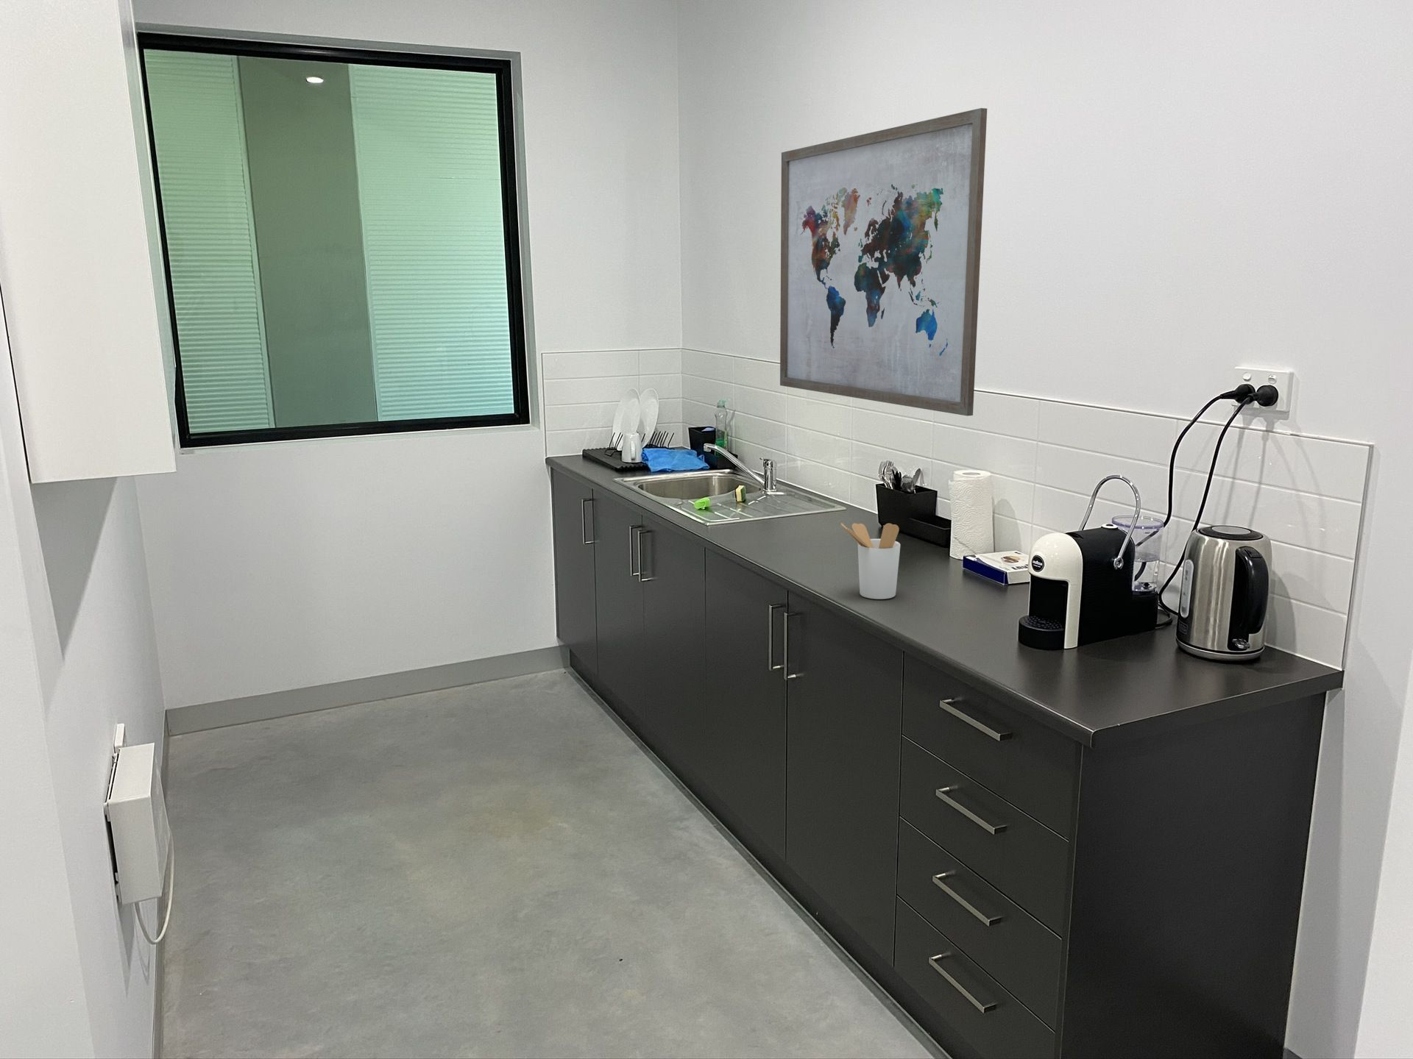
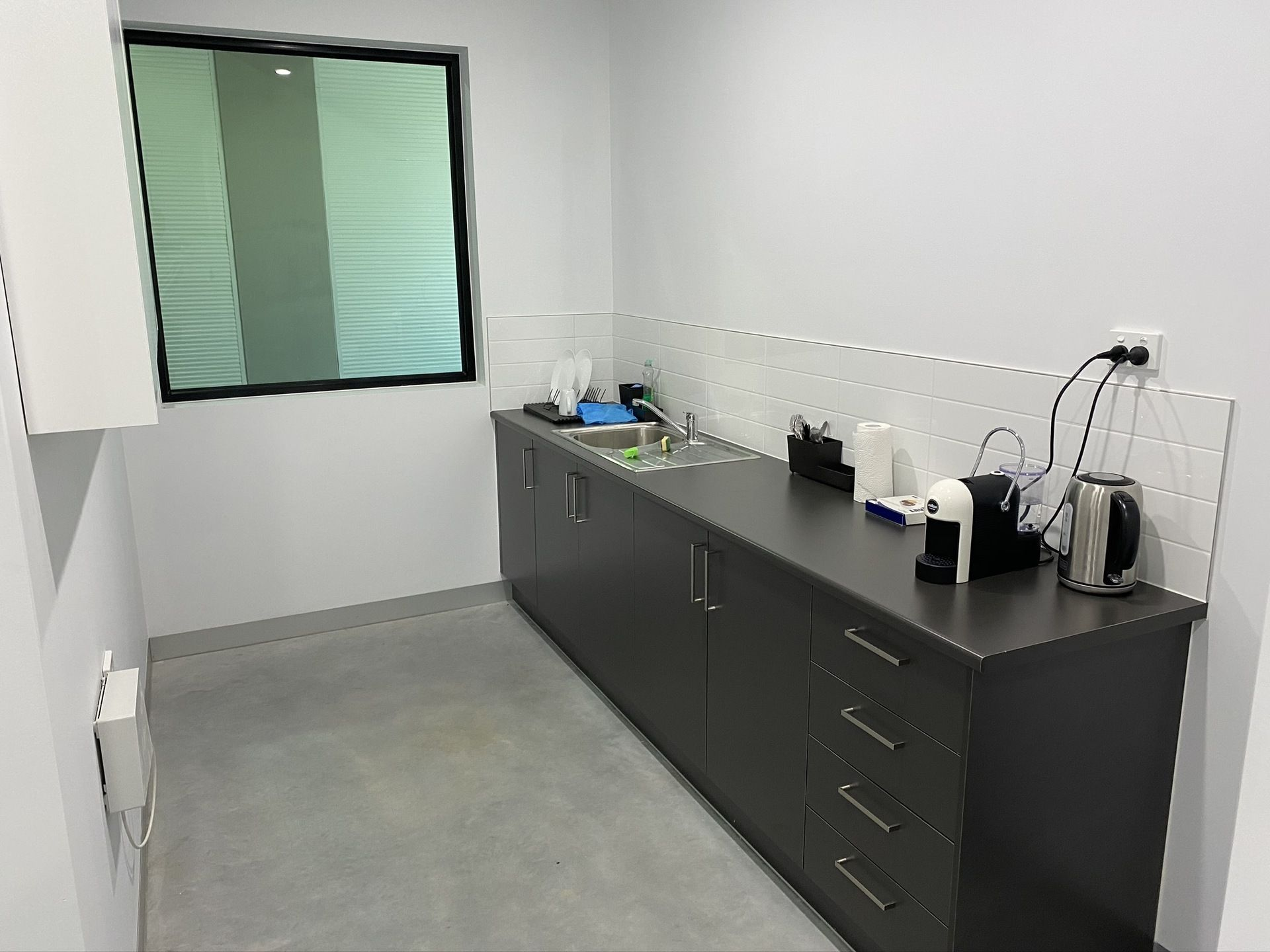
- utensil holder (869, 557)
- wall art (867, 269)
